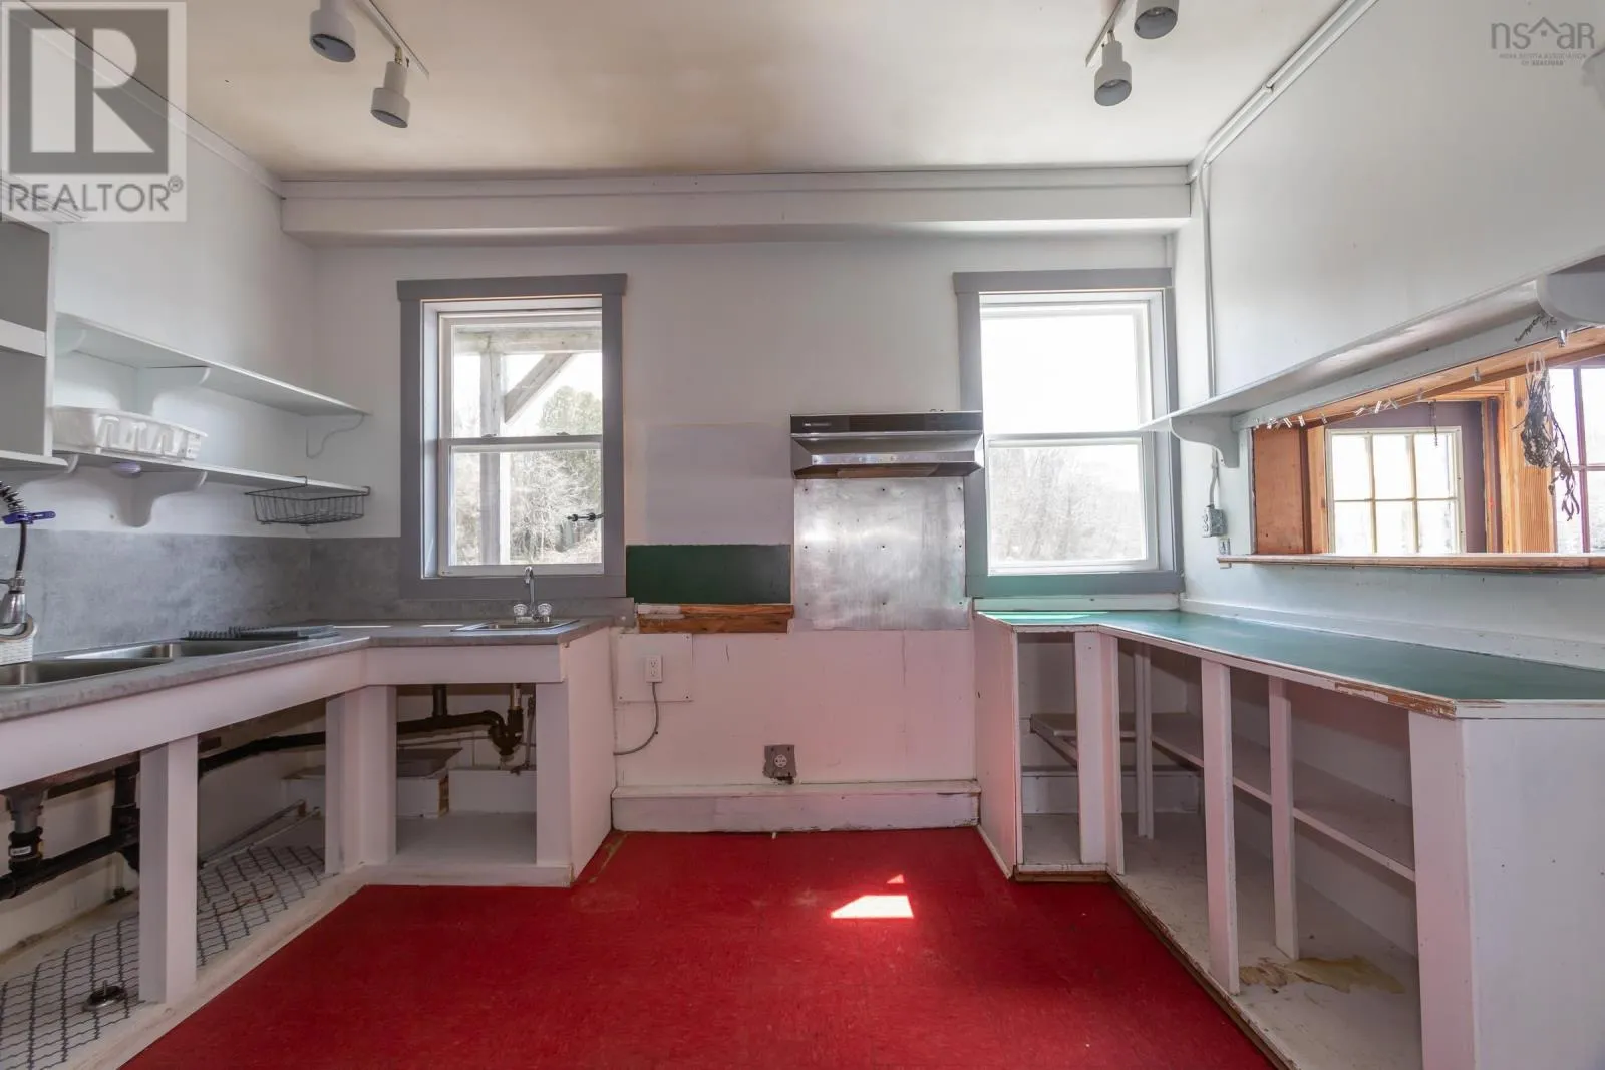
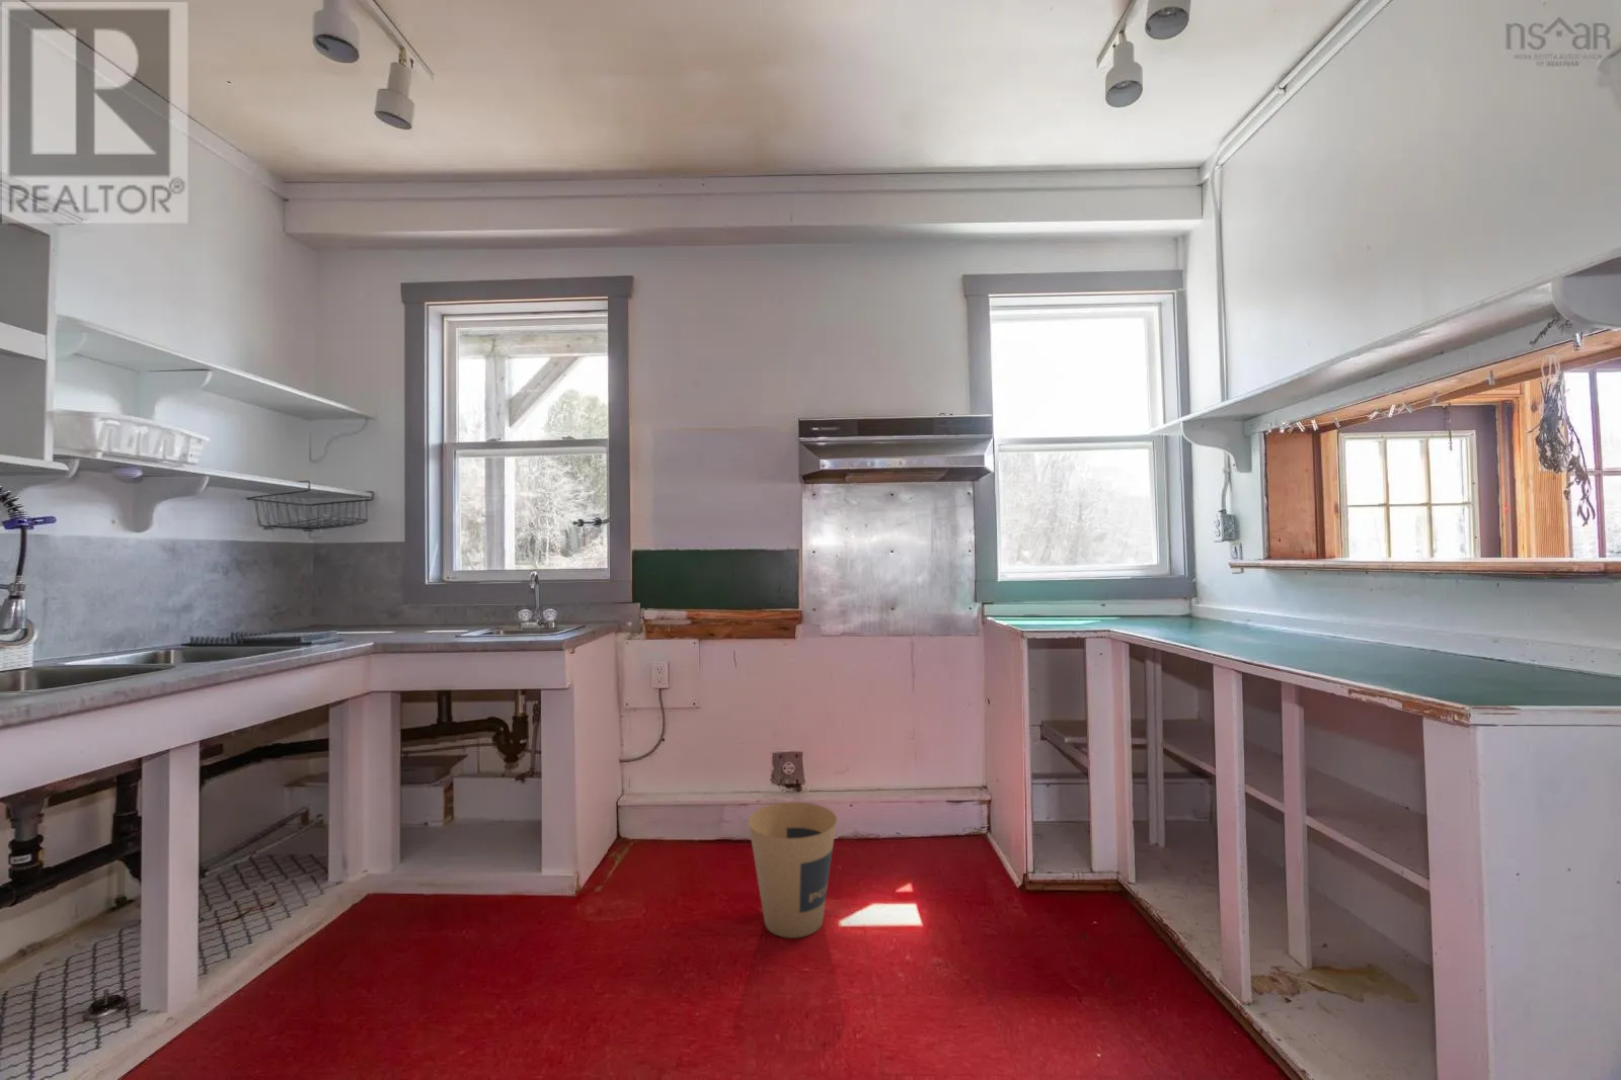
+ trash can (792, 869)
